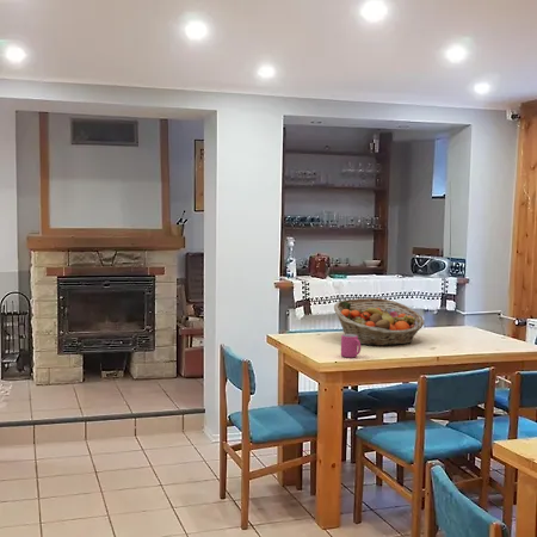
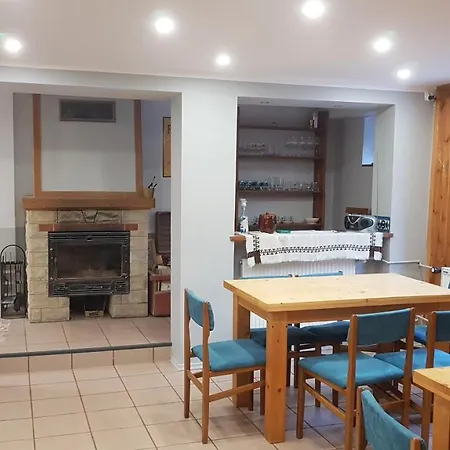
- fruit basket (377, 321)
- mug (351, 346)
